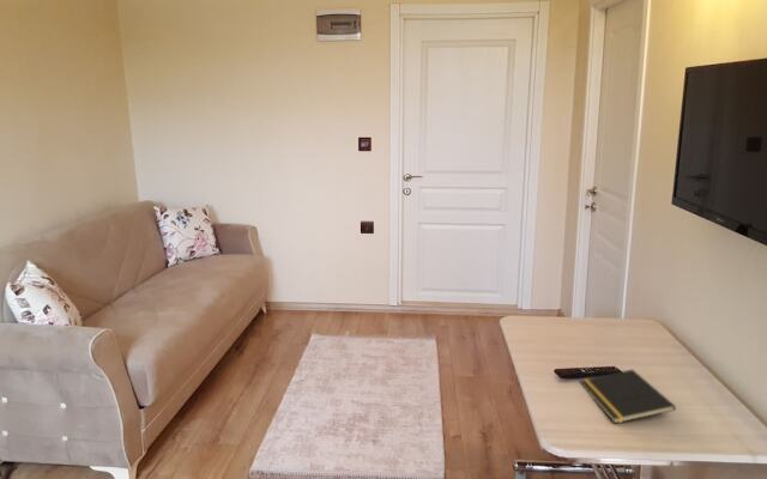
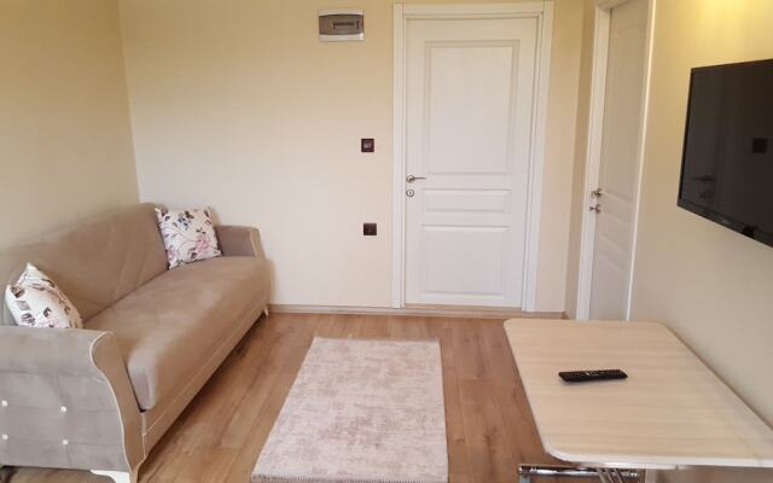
- notepad (624, 394)
